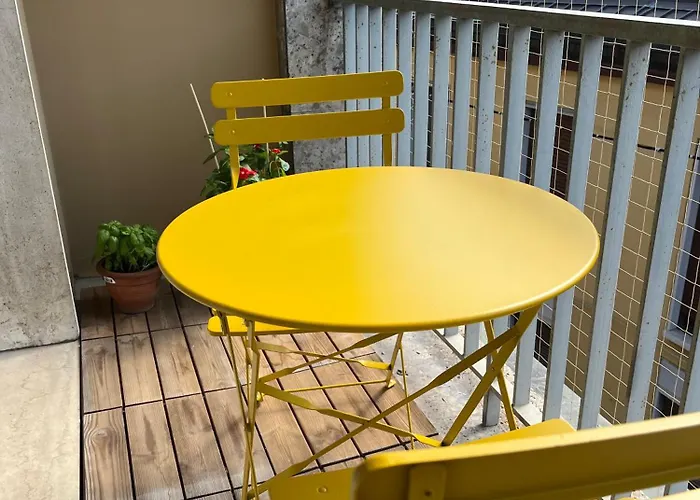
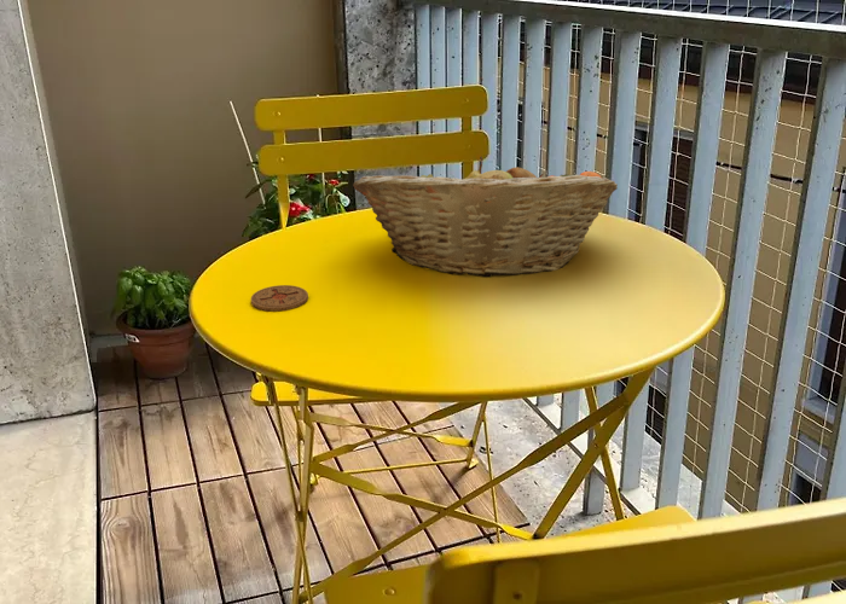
+ coaster (279, 297)
+ fruit basket (483, 204)
